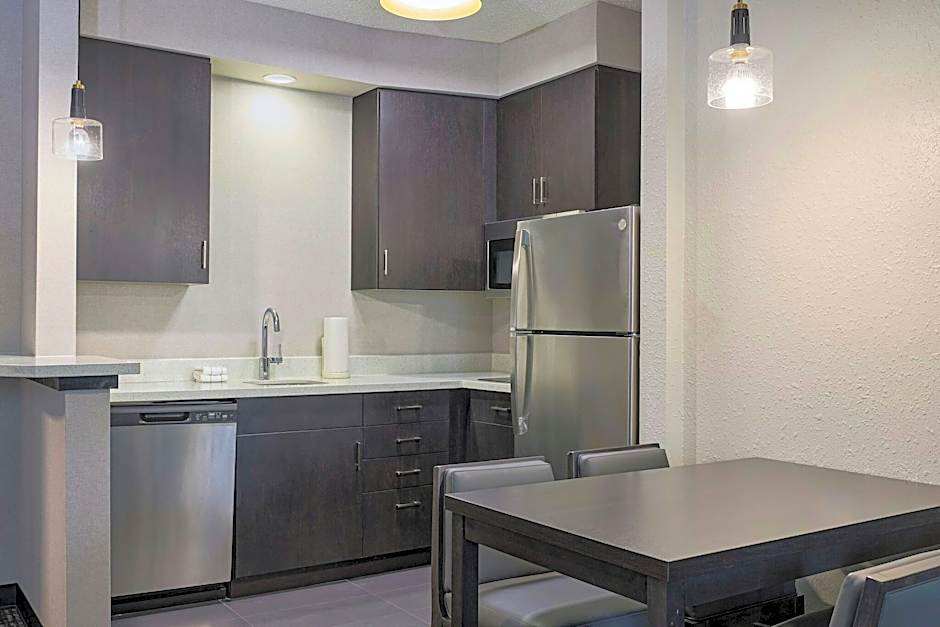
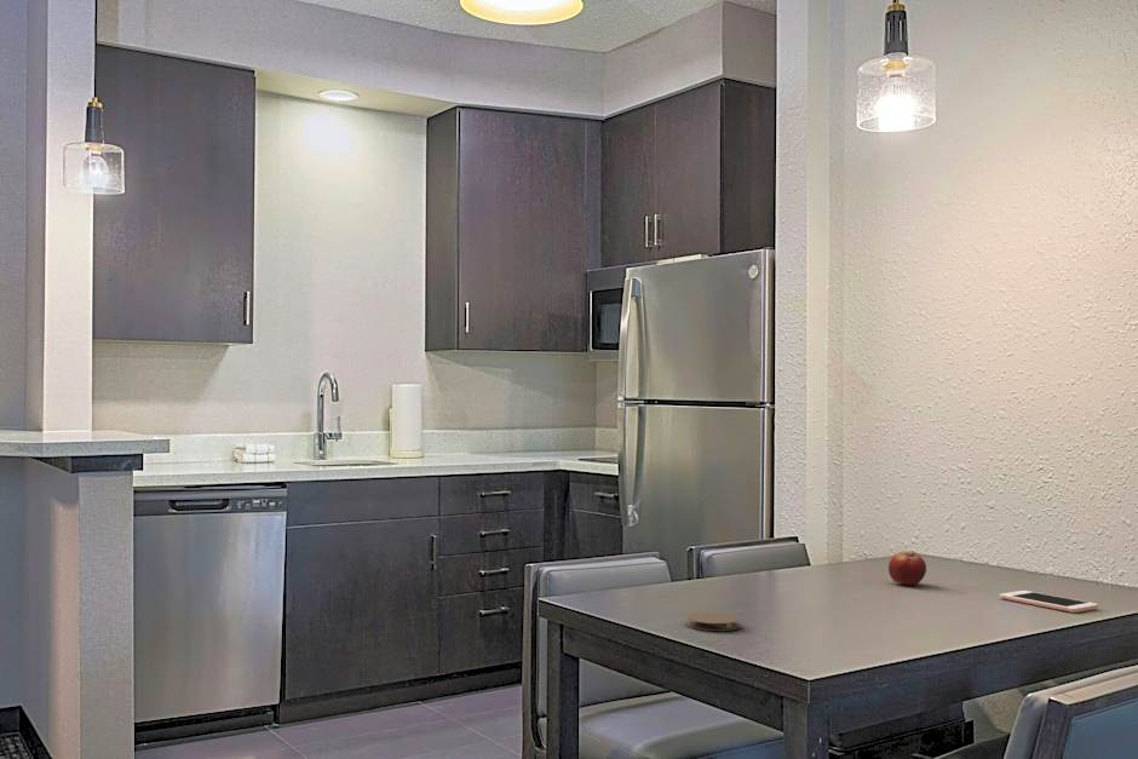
+ coaster (713, 621)
+ fruit (907, 568)
+ cell phone (1047, 600)
